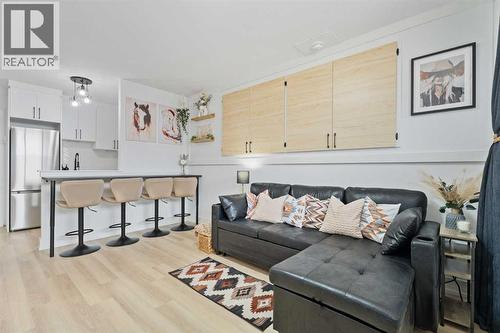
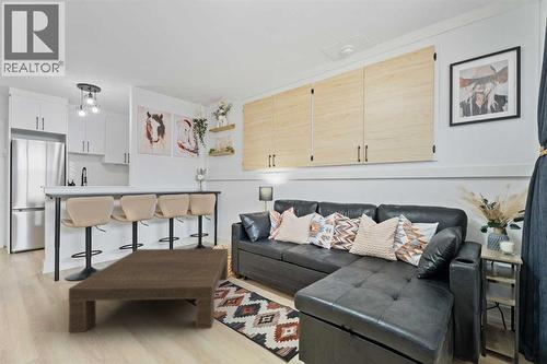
+ coffee table (166, 280)
